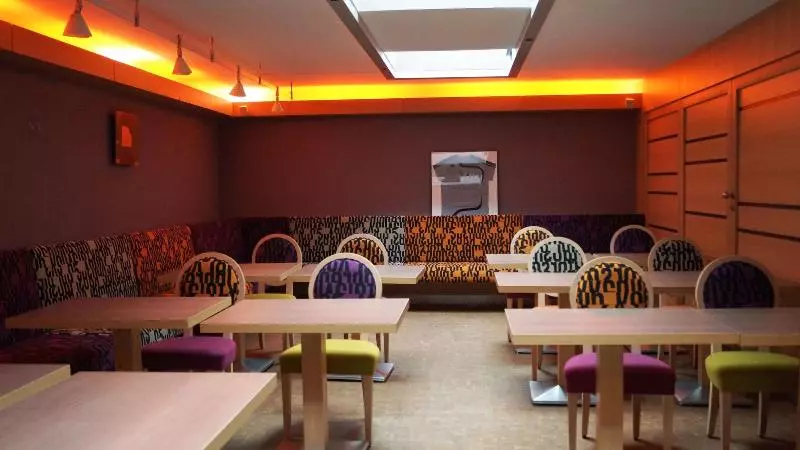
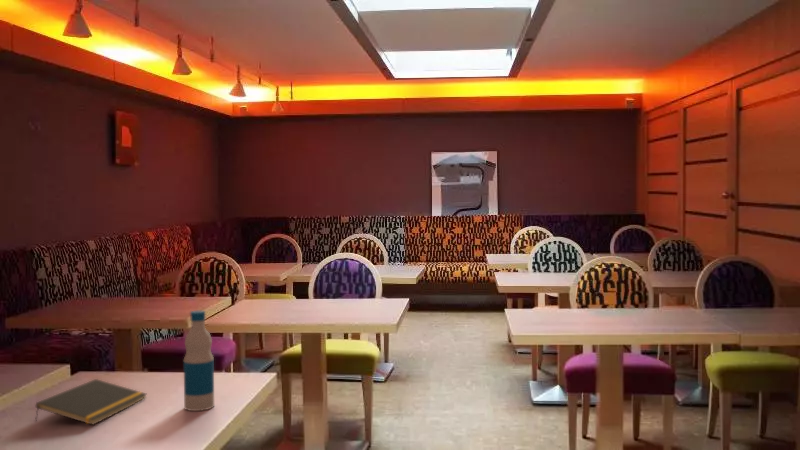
+ bottle (198, 359)
+ notepad (94, 400)
